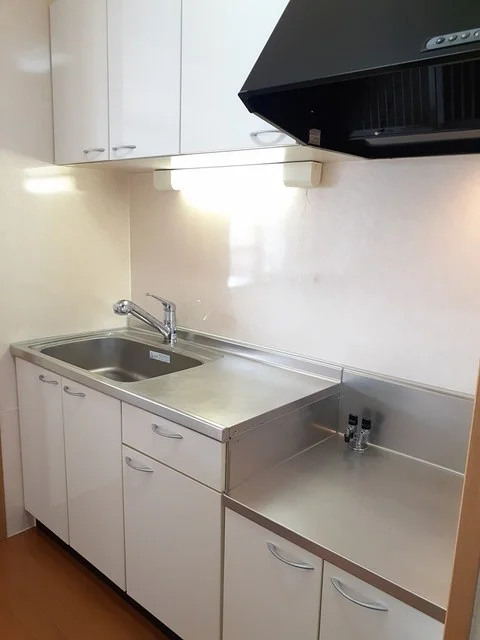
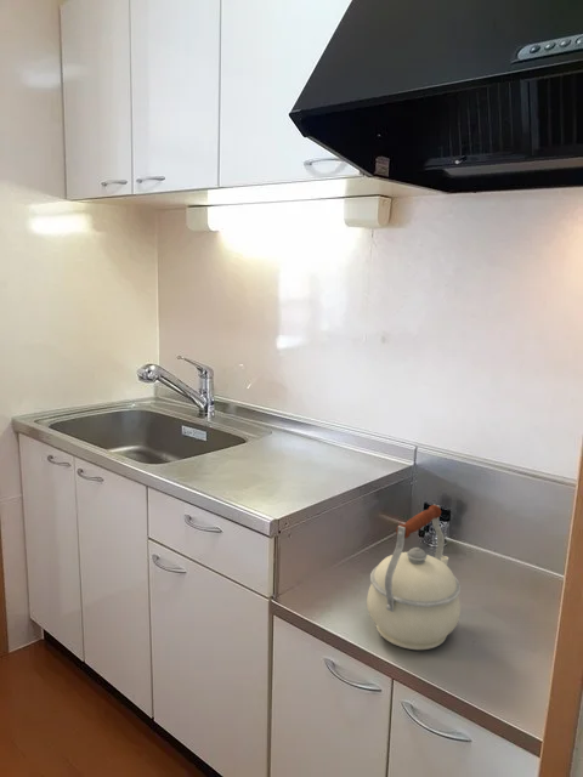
+ kettle (419, 569)
